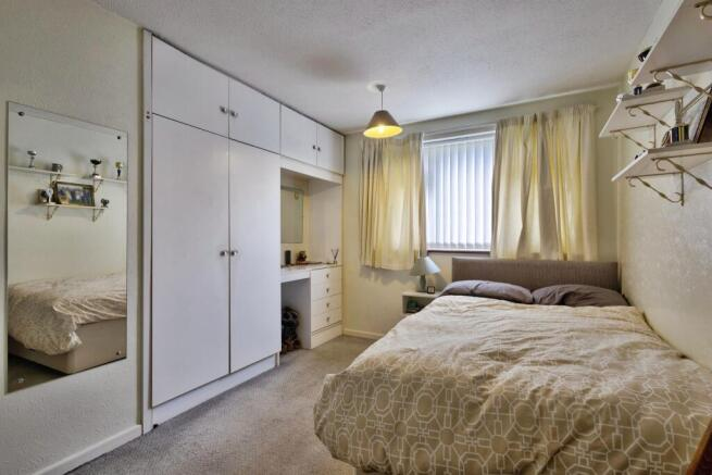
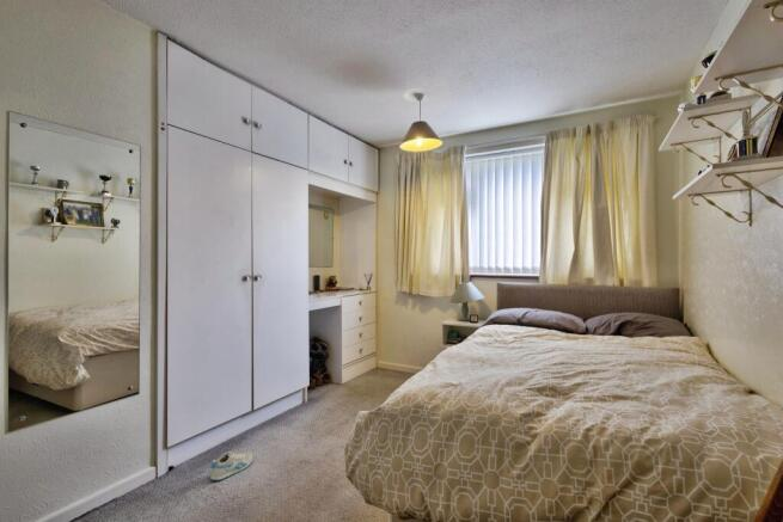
+ sneaker (232, 460)
